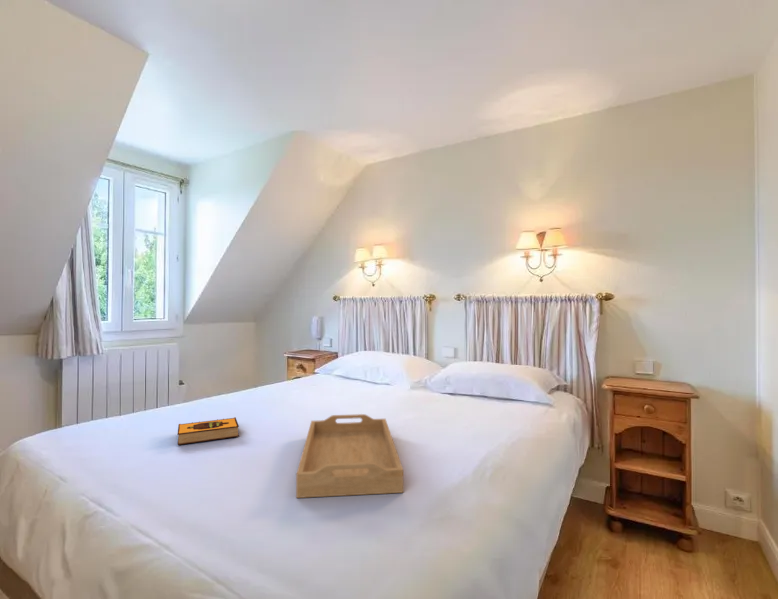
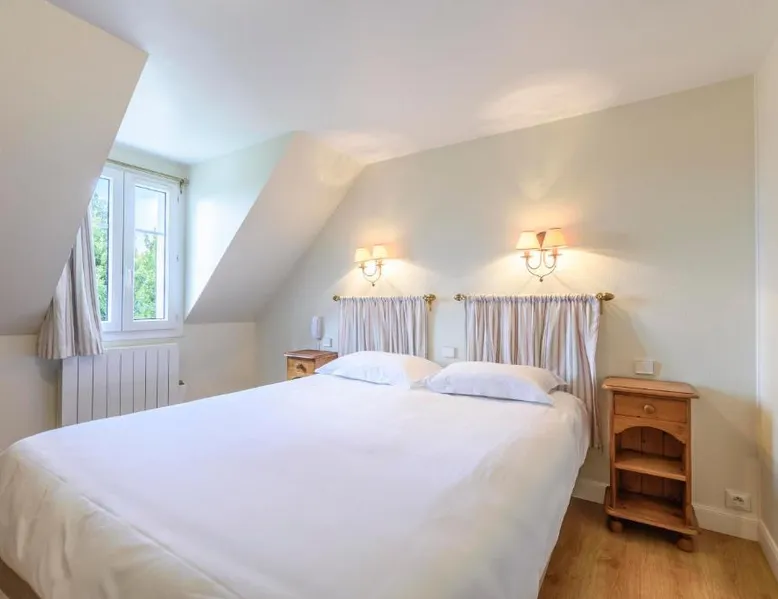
- hardback book (208, 429)
- serving tray (349, 447)
